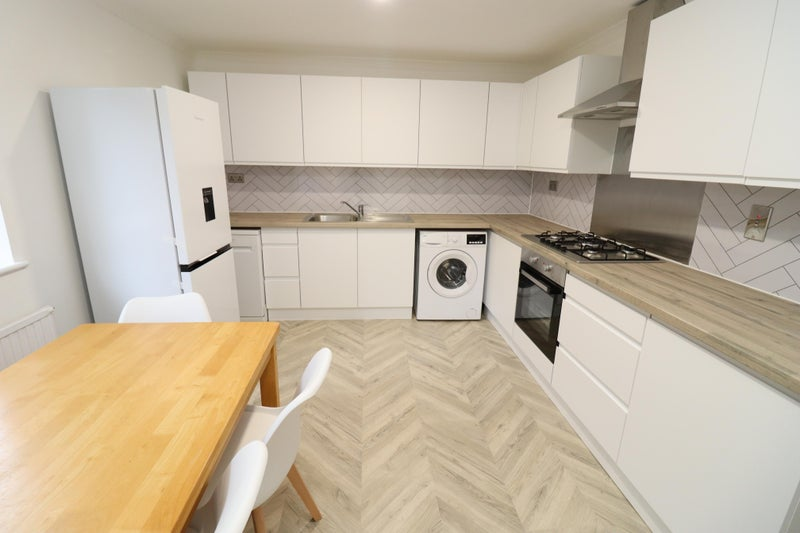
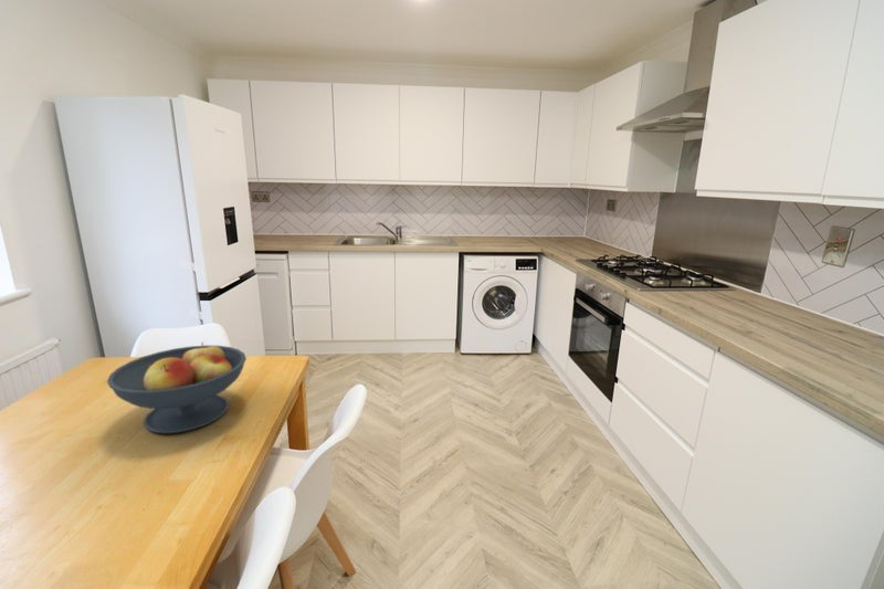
+ fruit bowl (183, 381)
